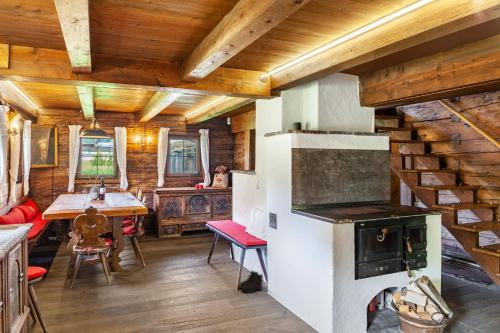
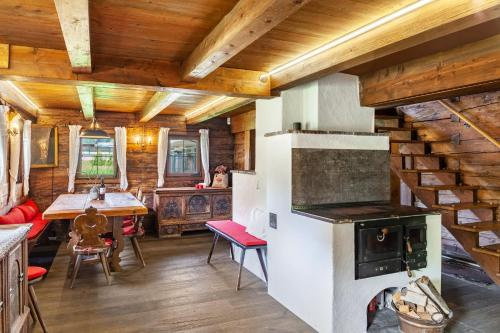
- boots (250, 280)
